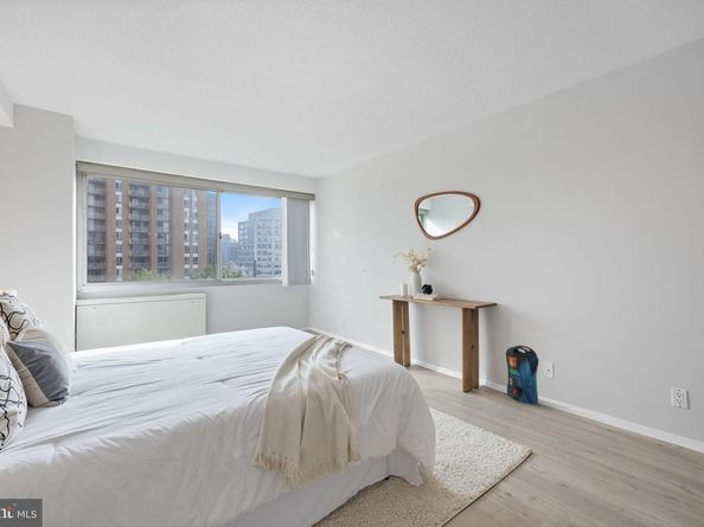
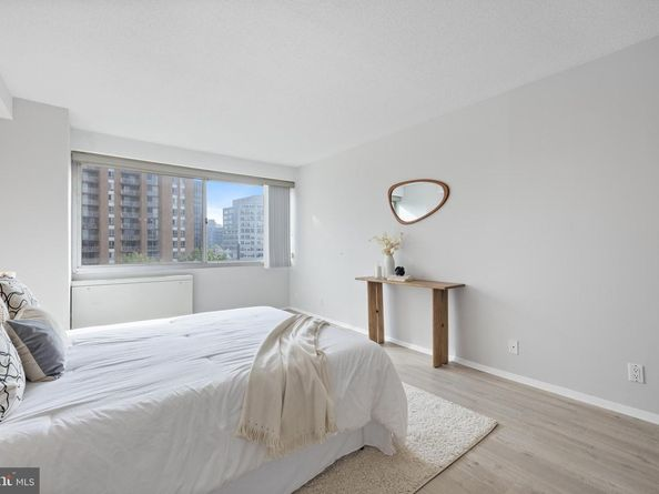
- pouch (519, 373)
